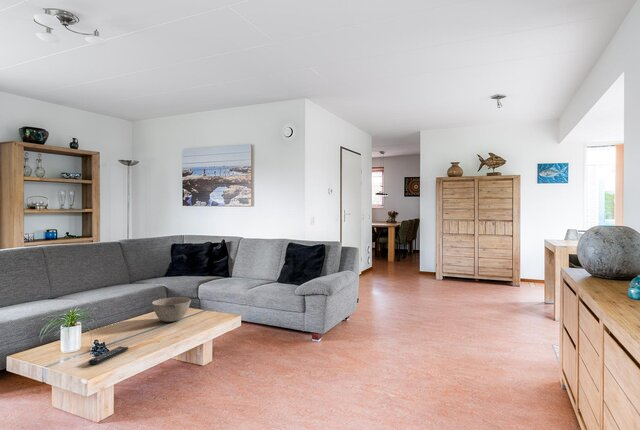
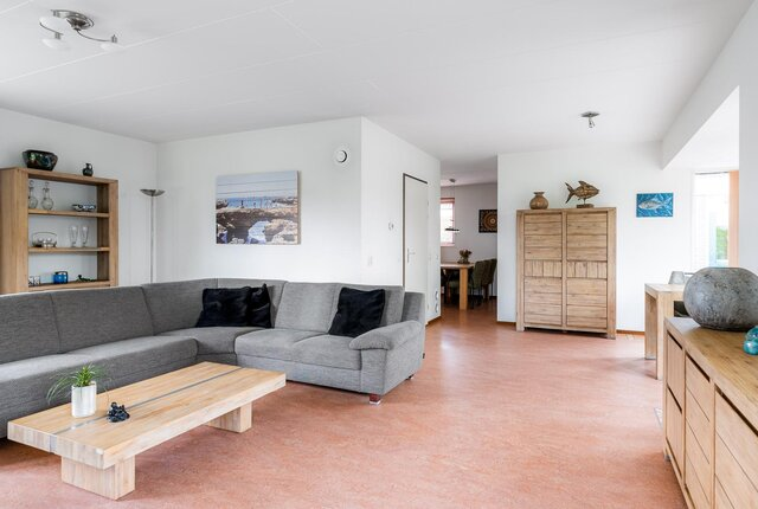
- remote control (109, 354)
- bowl (171, 310)
